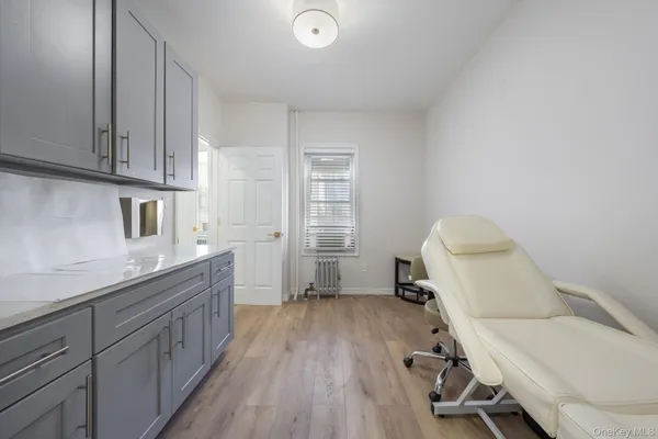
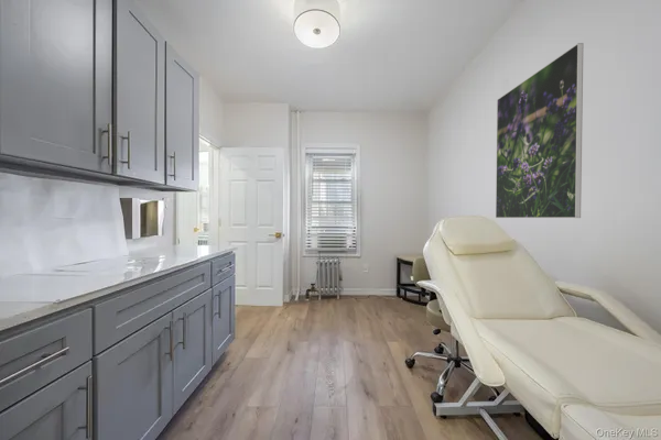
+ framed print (530, 147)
